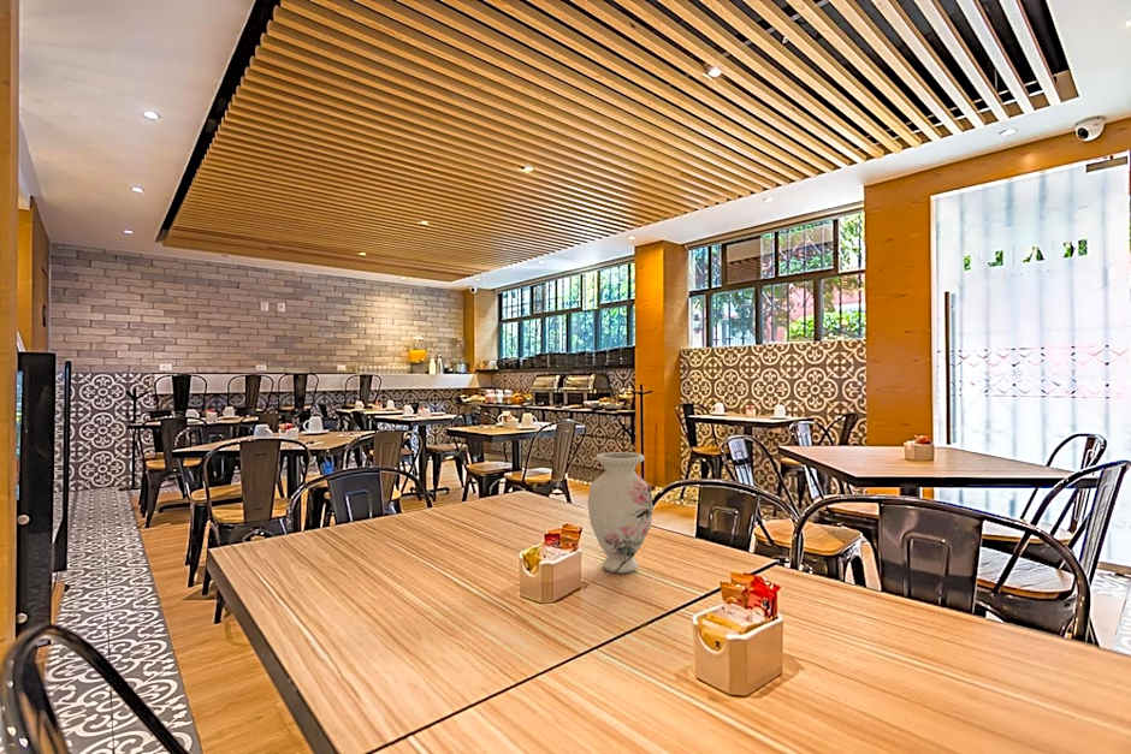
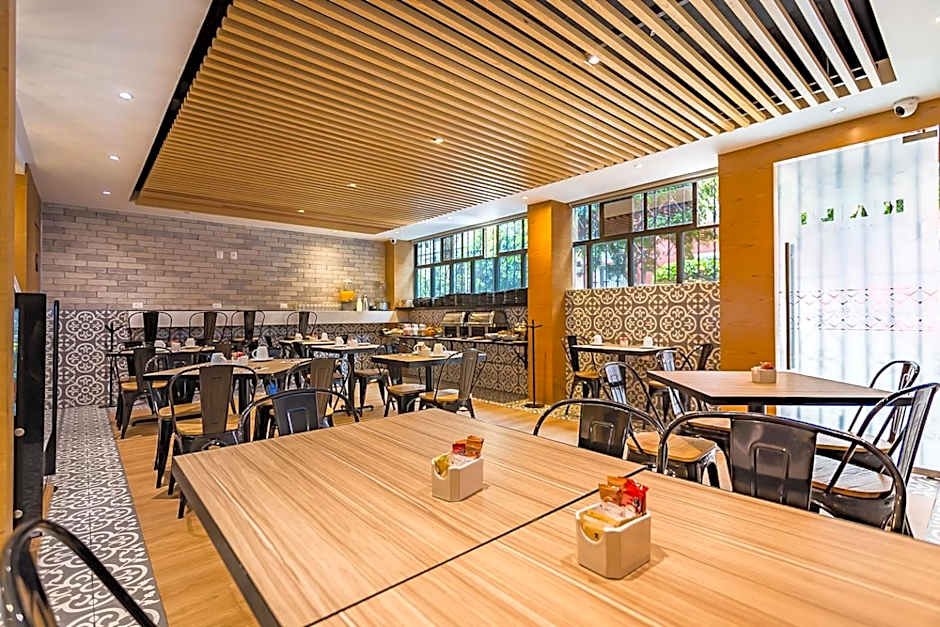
- vase (620, 511)
